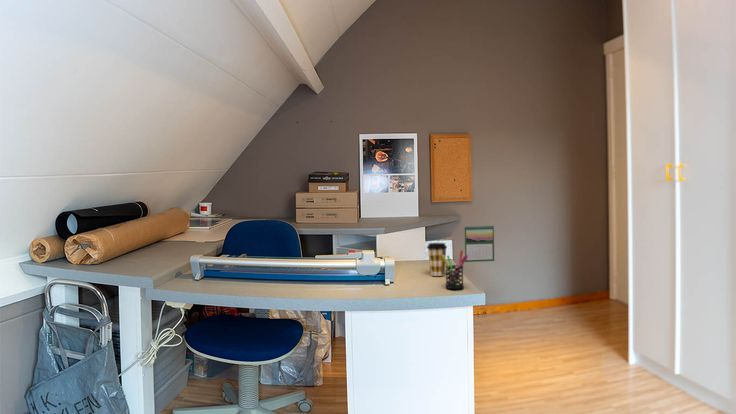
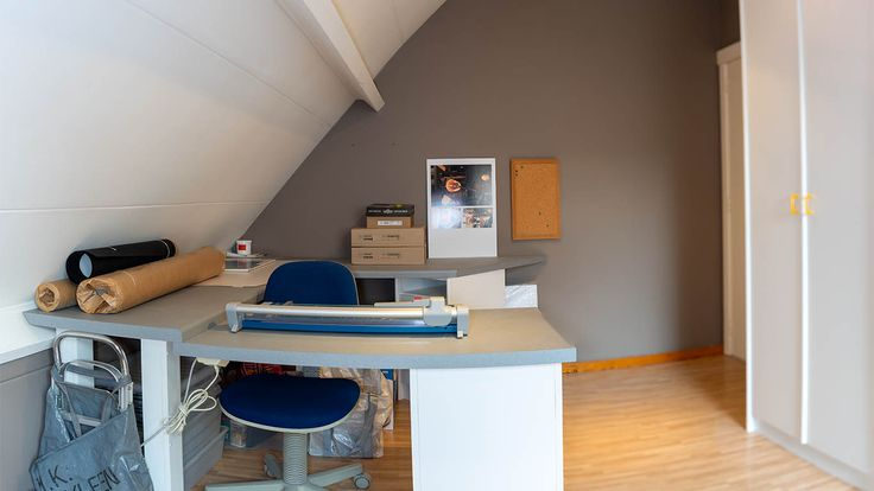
- pen holder (454, 268)
- coffee cup (437, 259)
- calendar (479, 243)
